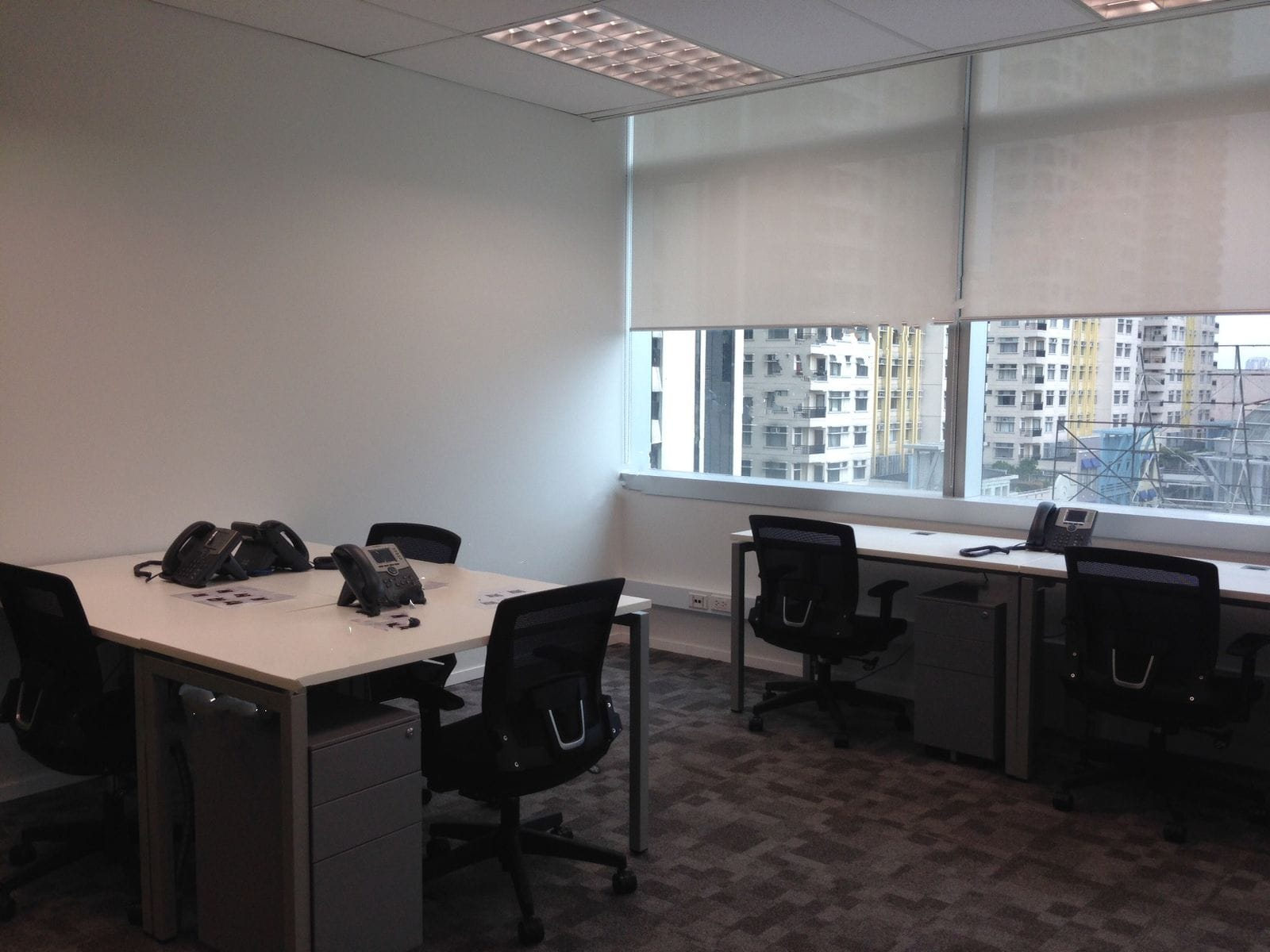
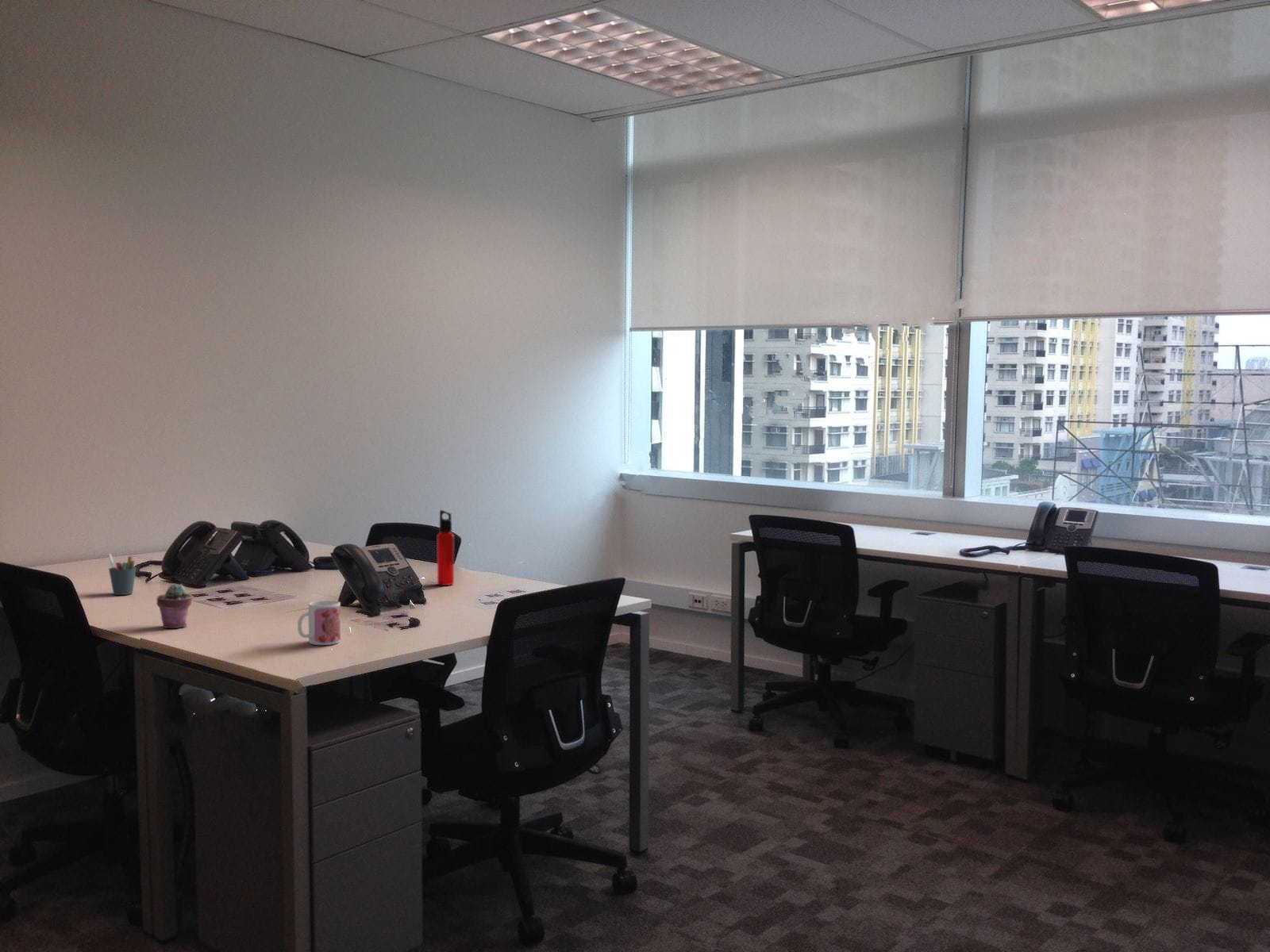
+ mug (318, 623)
+ pen holder (122, 574)
+ water bottle (445, 547)
+ potted succulent (175, 605)
